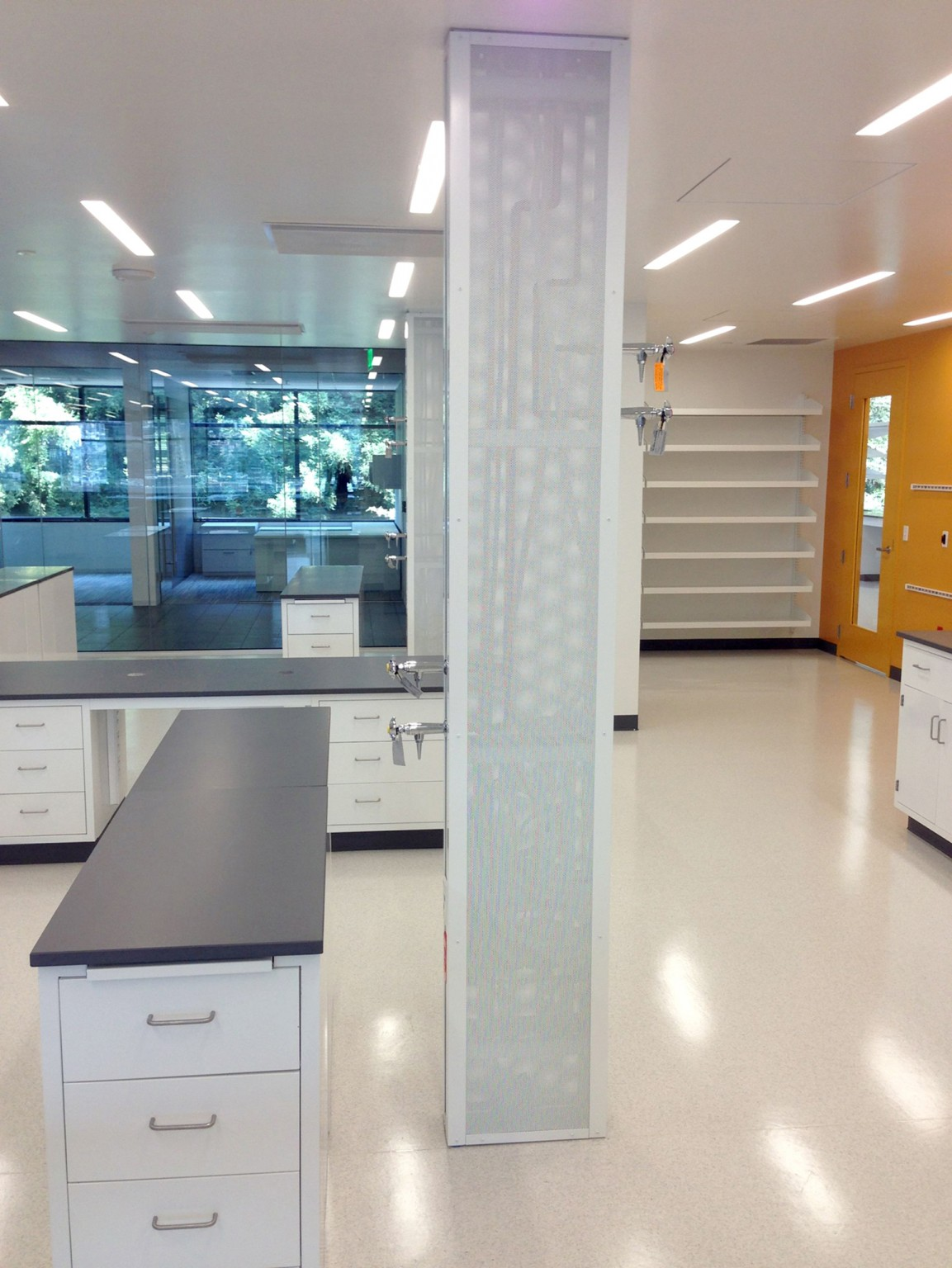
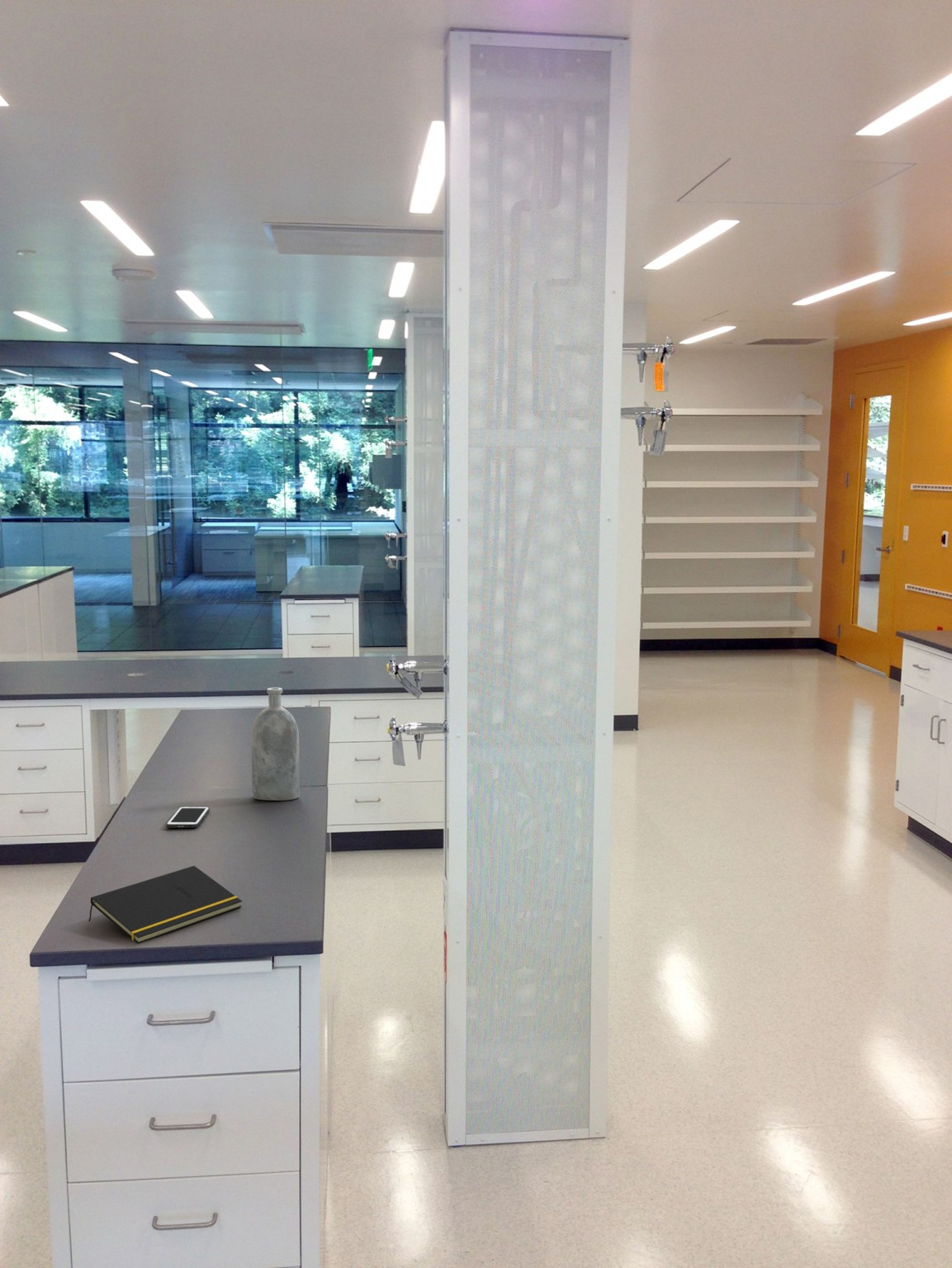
+ bottle (275, 743)
+ cell phone (188, 816)
+ notepad (168, 901)
